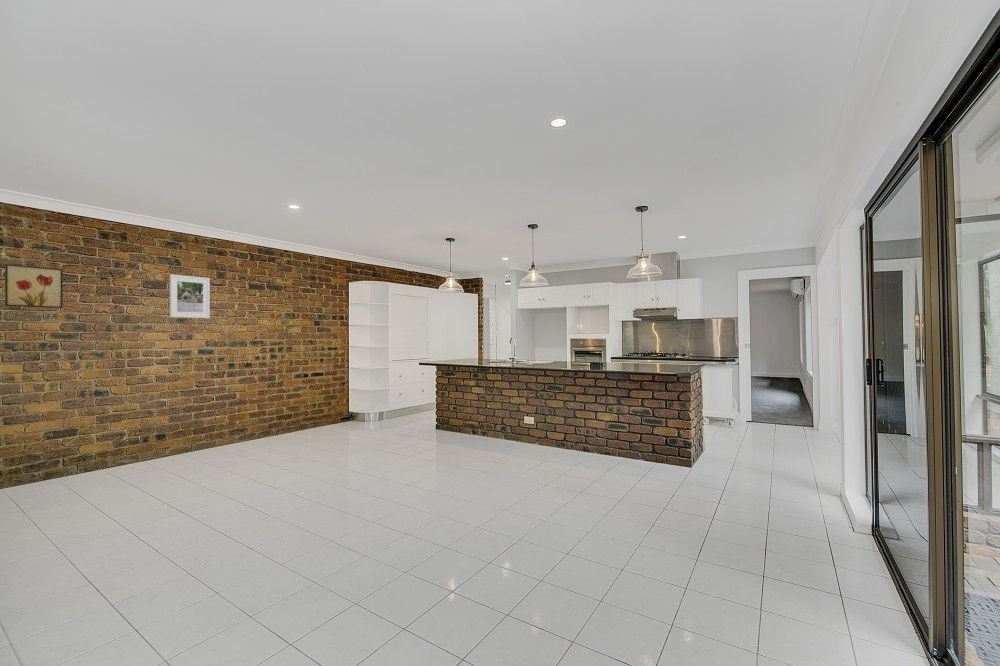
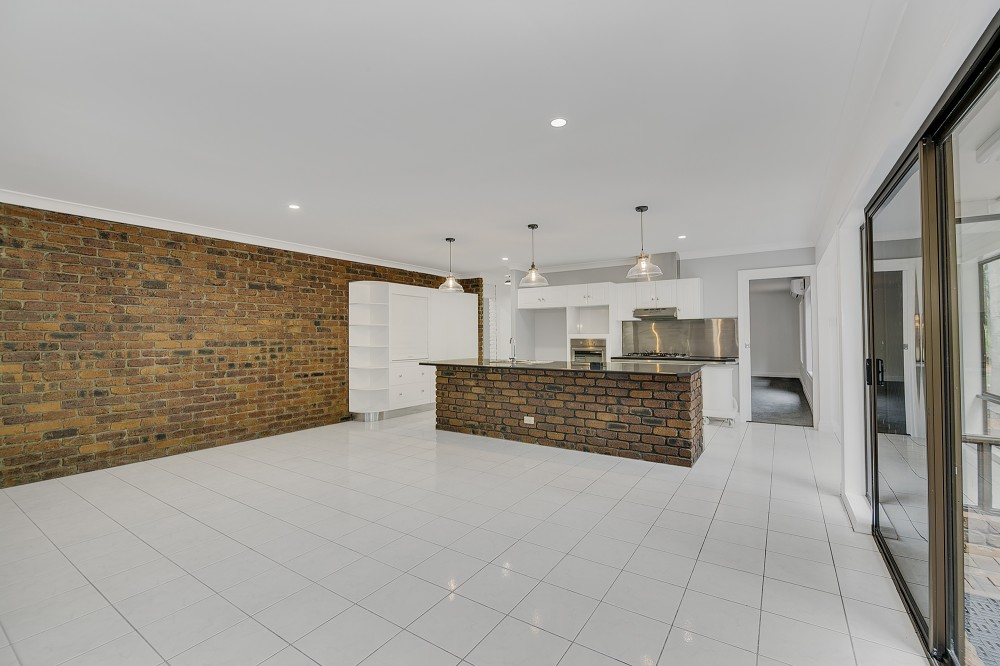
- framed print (190, 297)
- wall art (34, 286)
